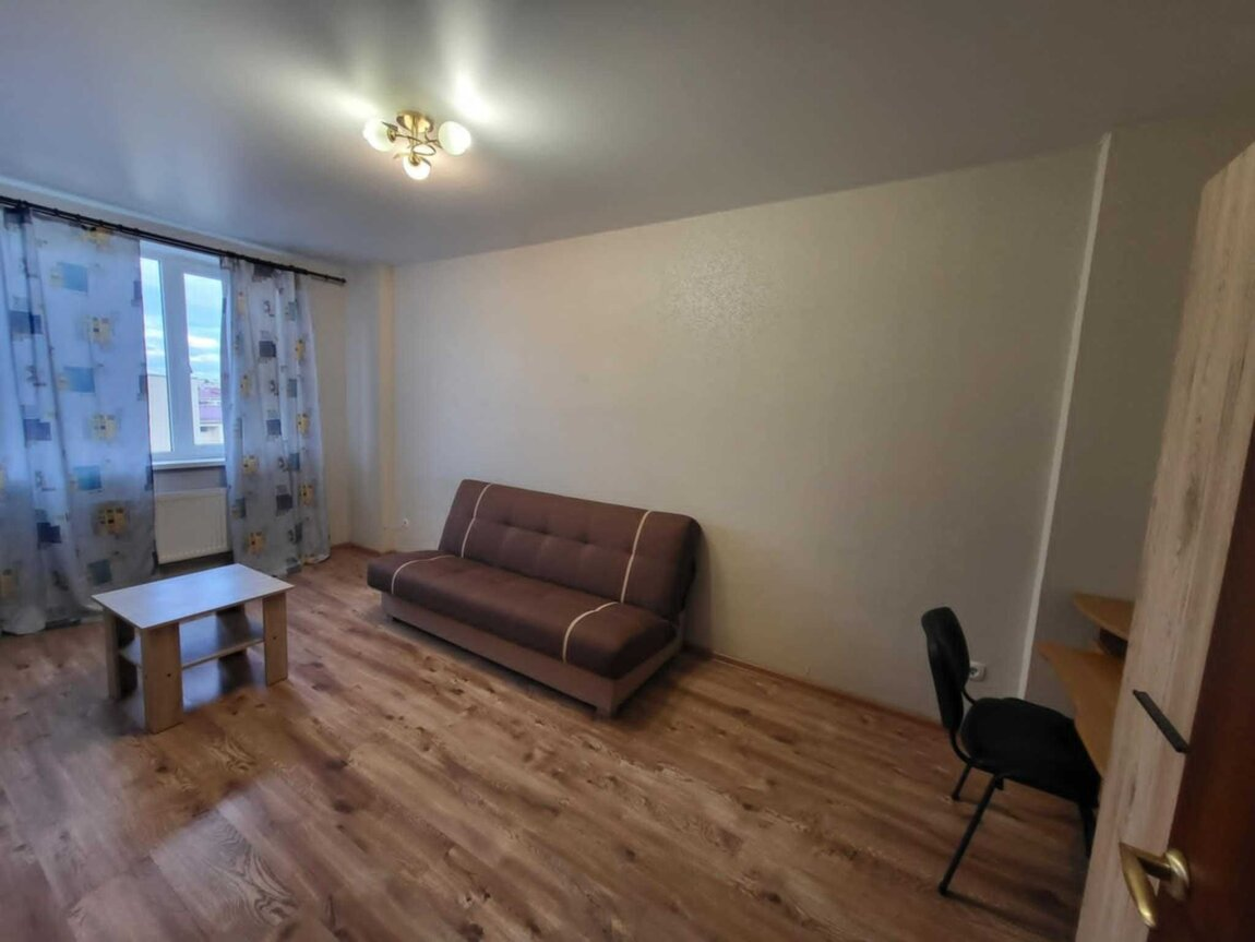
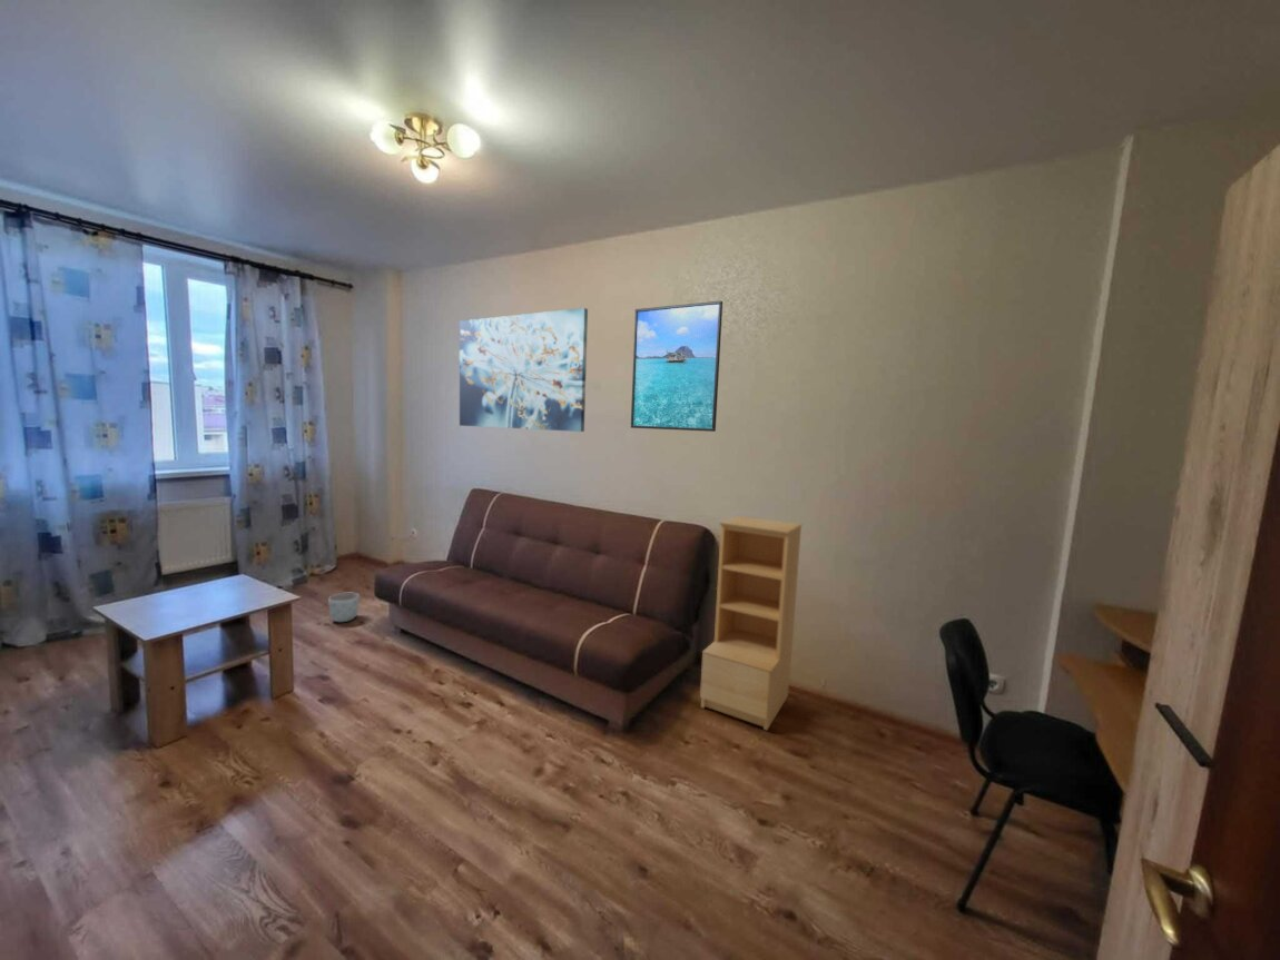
+ wall art (518, 372)
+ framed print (673, 368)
+ planter (344, 607)
+ bookshelf (750, 615)
